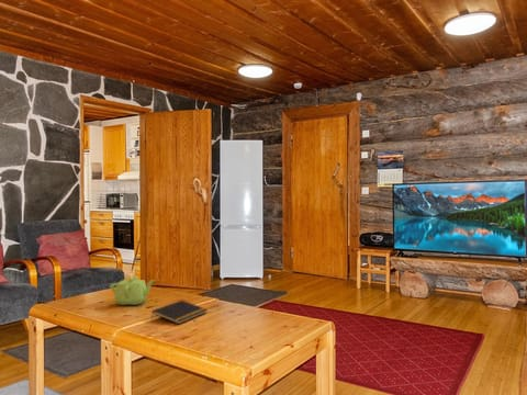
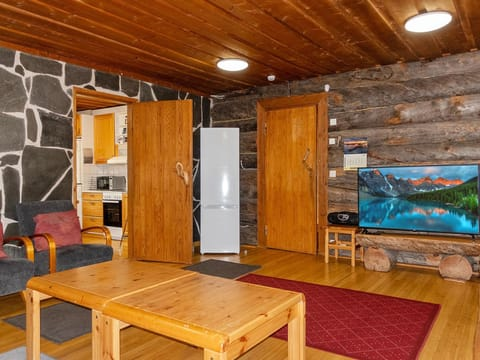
- notepad (180, 311)
- teapot (133, 290)
